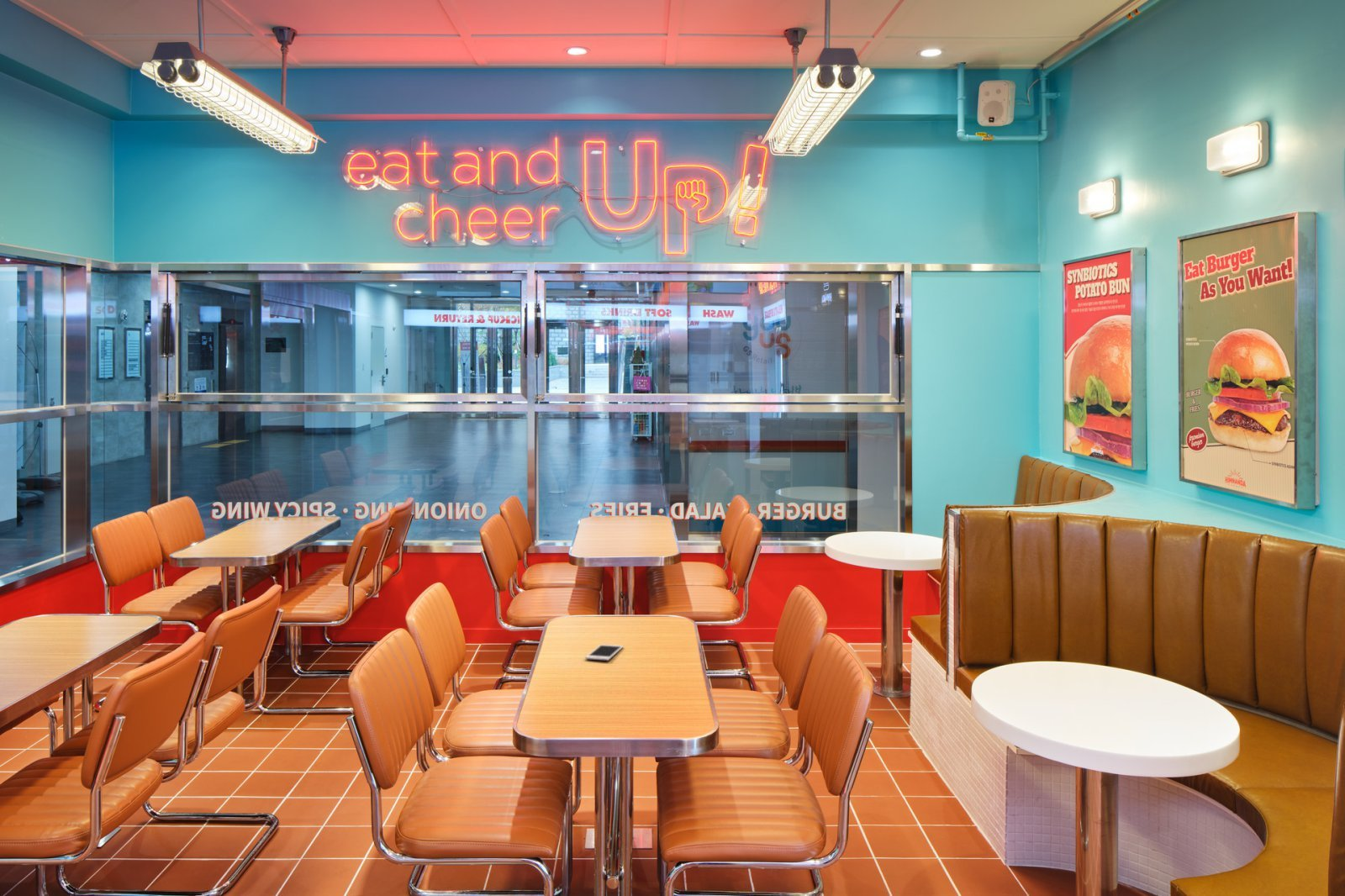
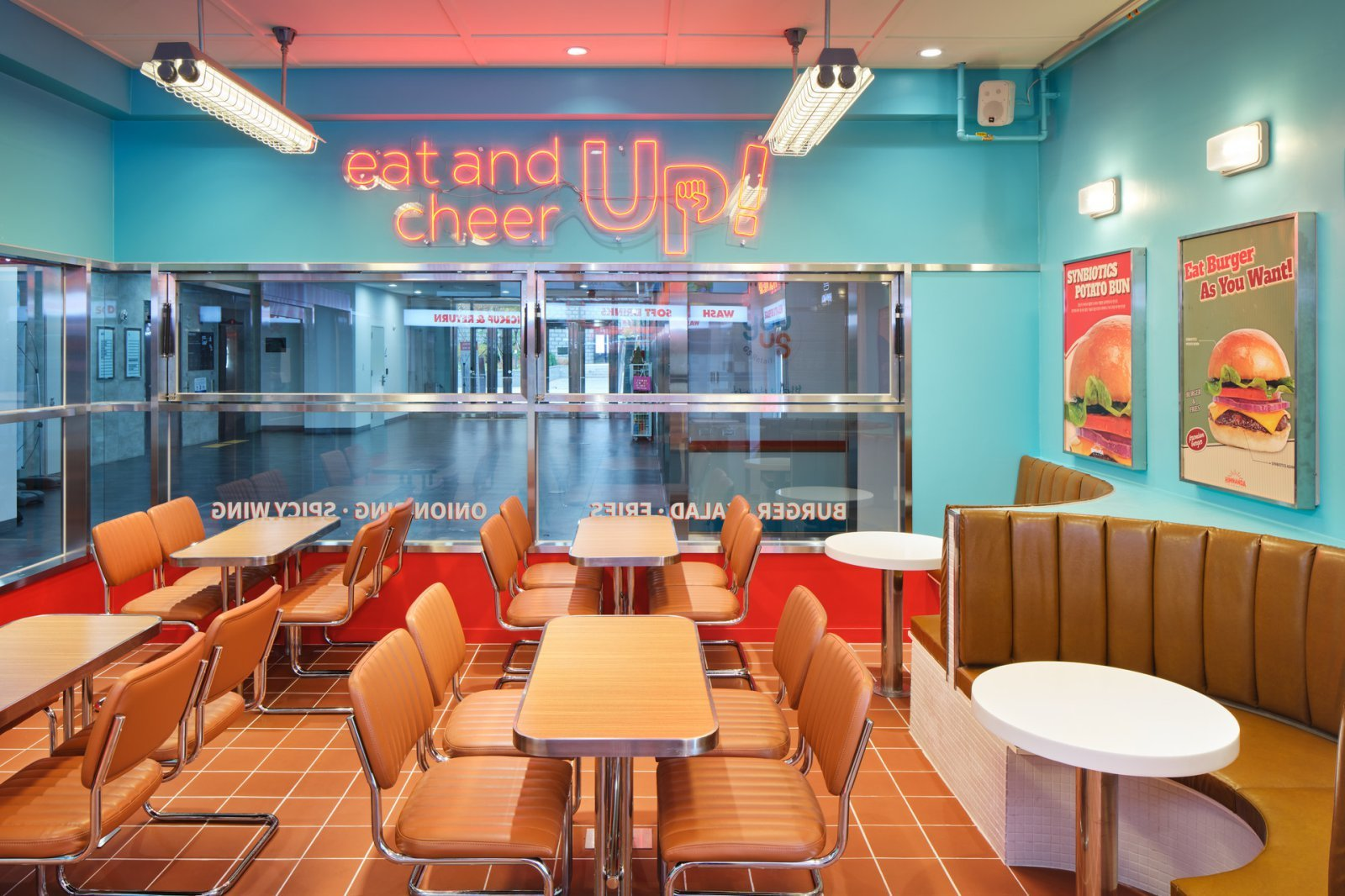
- cell phone (604, 651)
